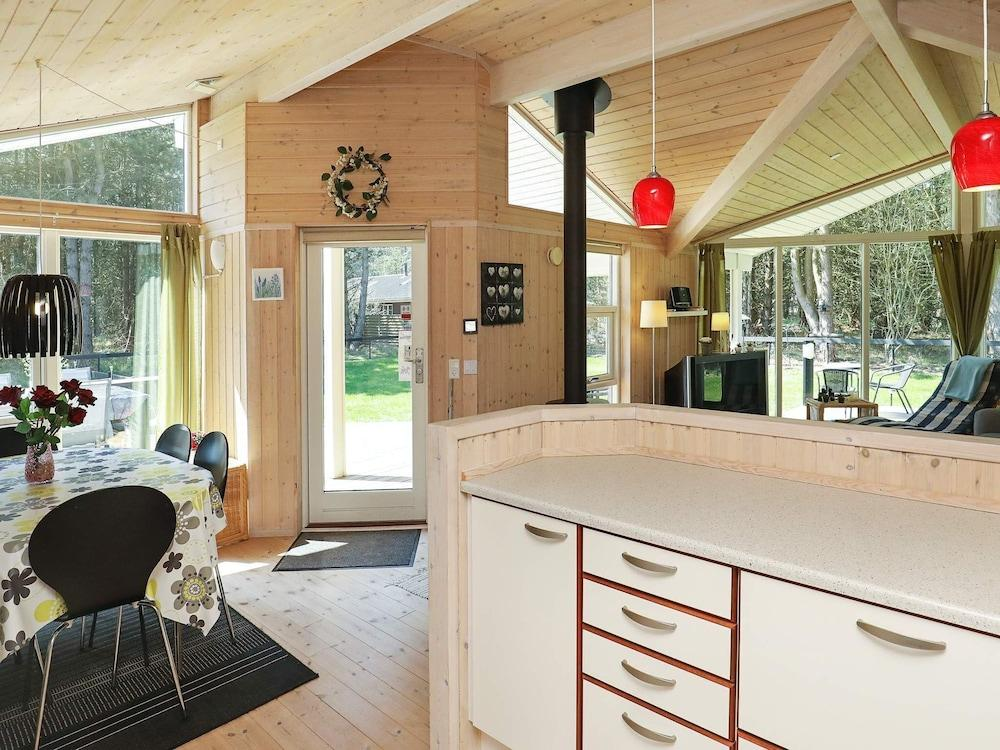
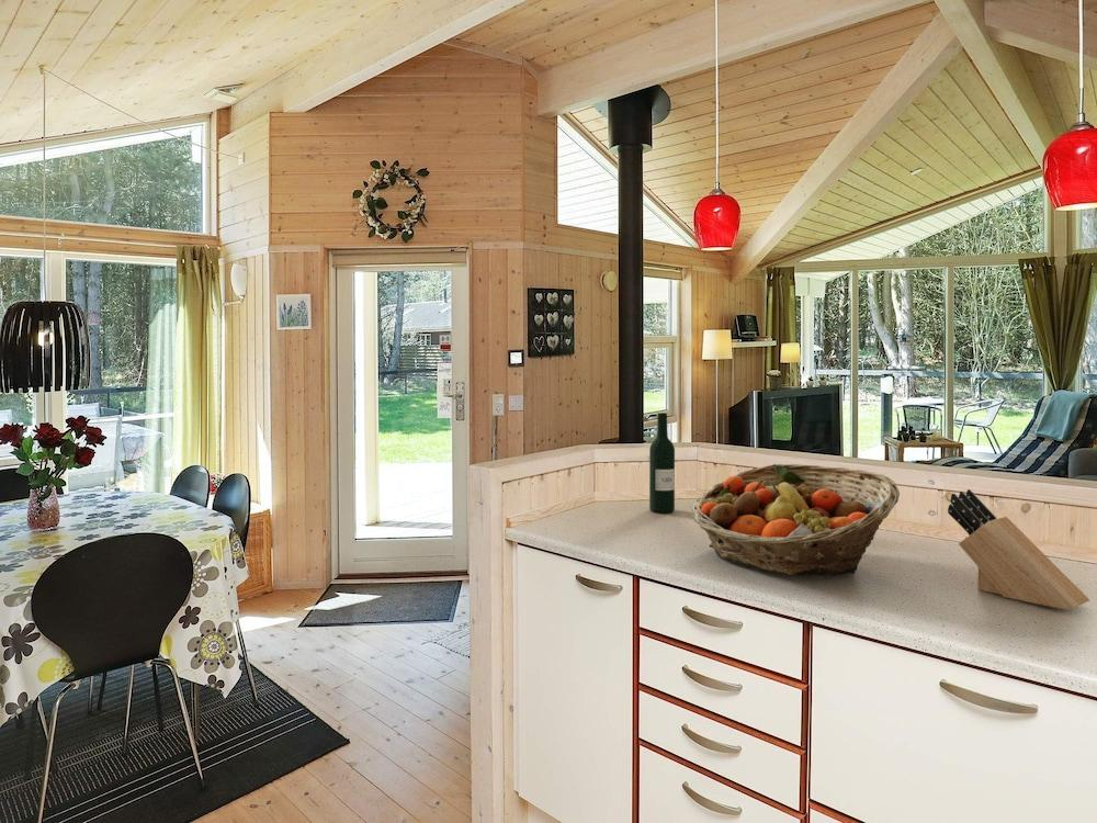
+ fruit basket (789, 515)
+ knife block (1011, 544)
+ wine bottle (661, 461)
